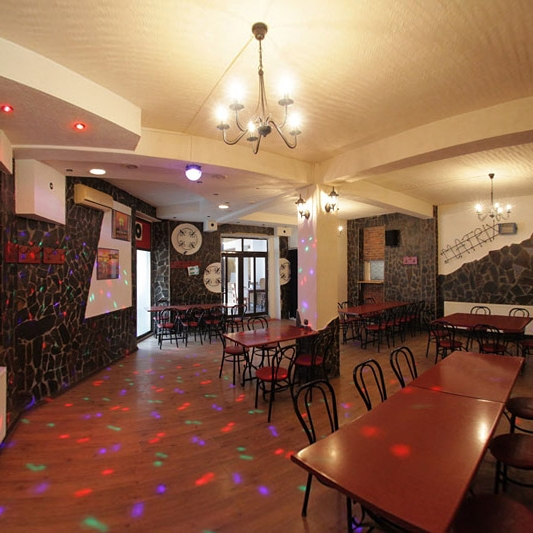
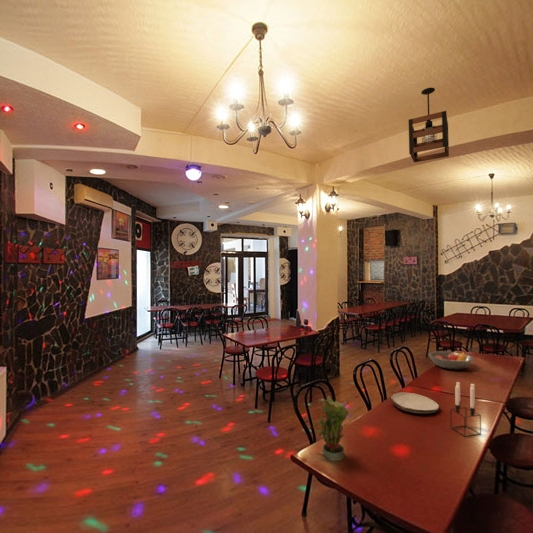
+ candle holder (465, 407)
+ pendant light (428, 122)
+ fruit bowl (450, 360)
+ plate (414, 403)
+ potted plant (329, 424)
